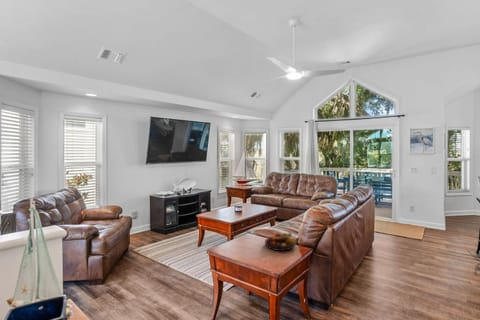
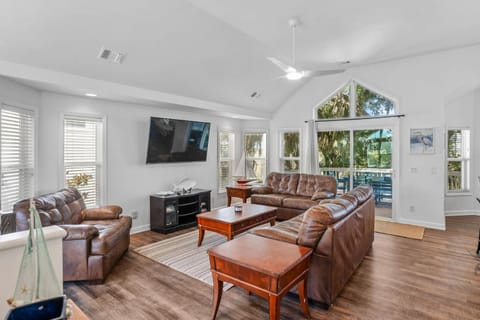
- fruit bowl (280, 239)
